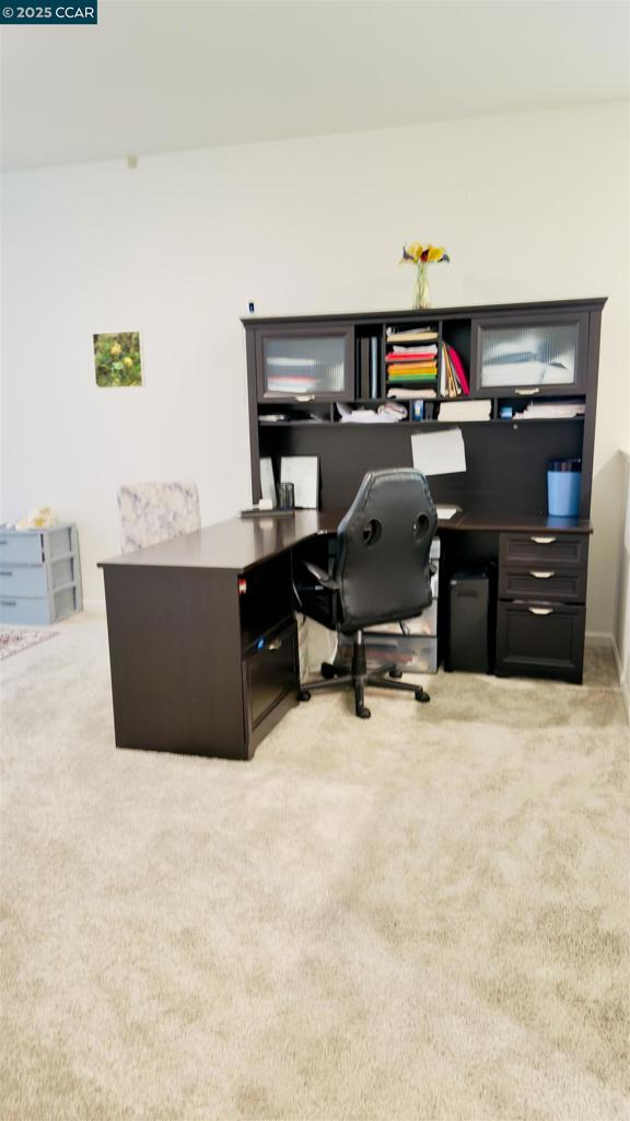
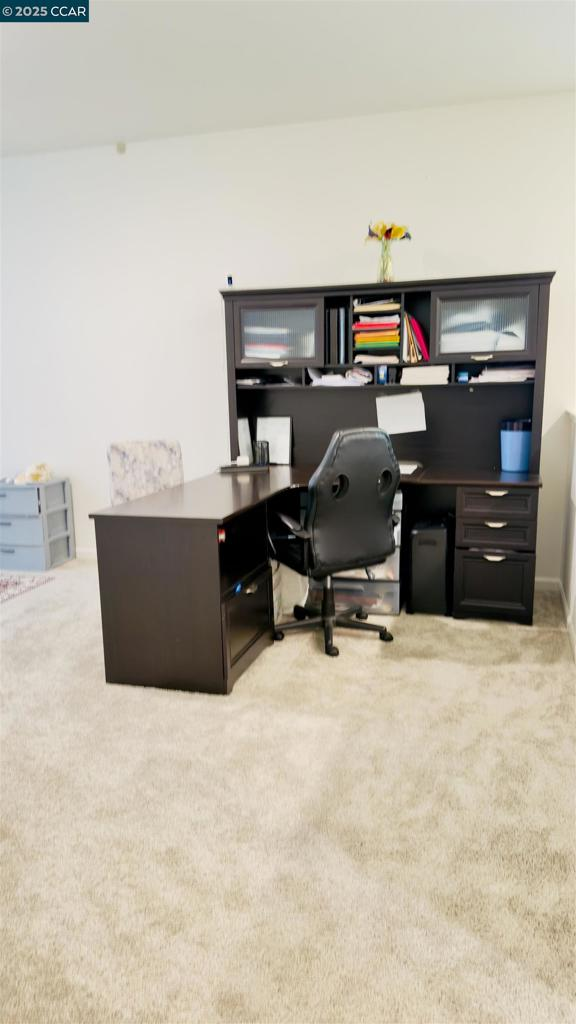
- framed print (118, 359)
